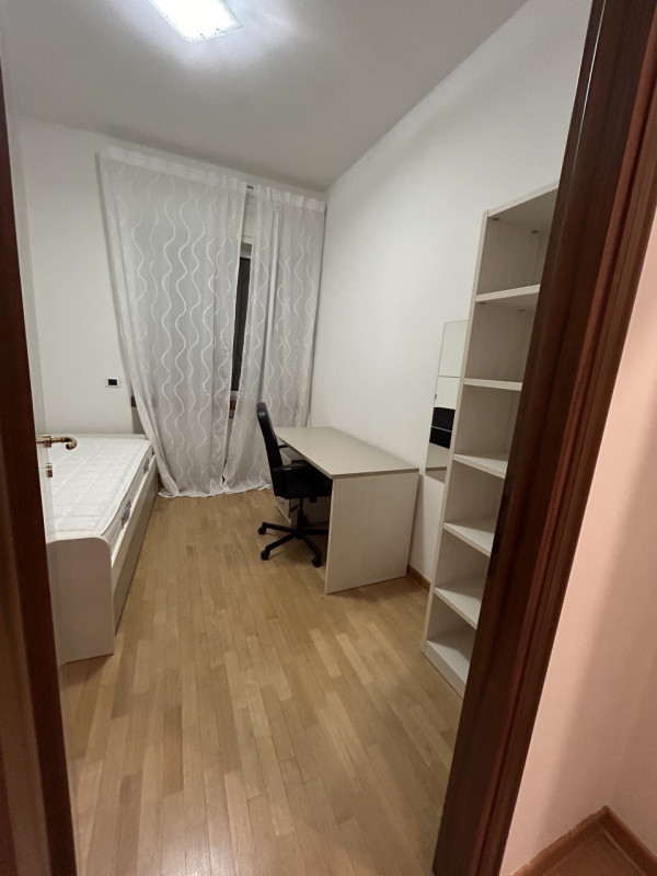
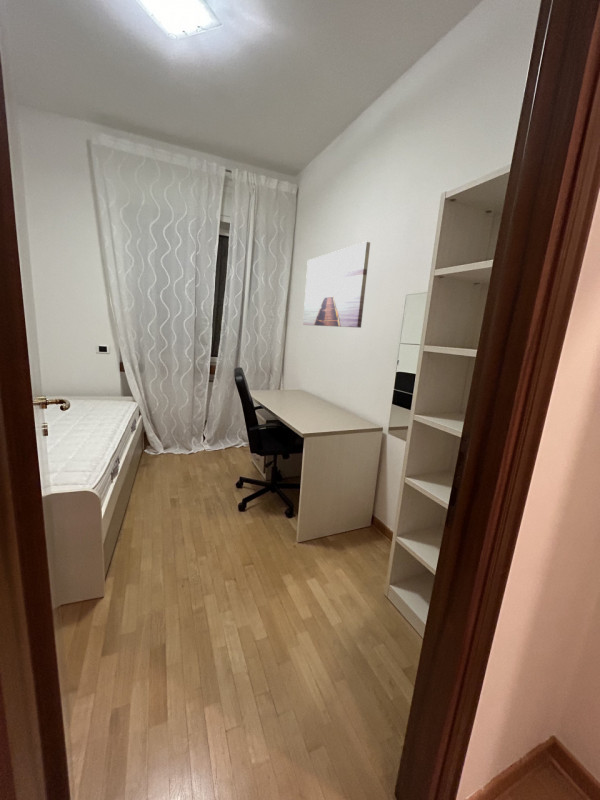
+ wall art (331, 290)
